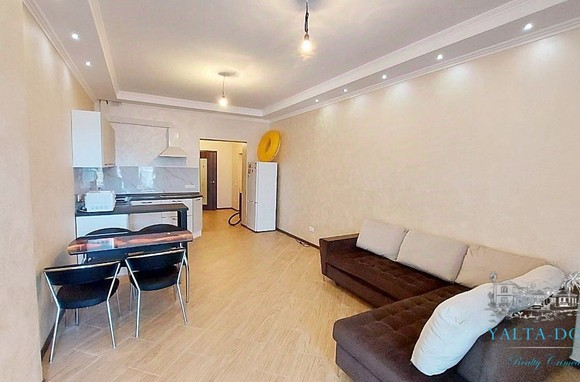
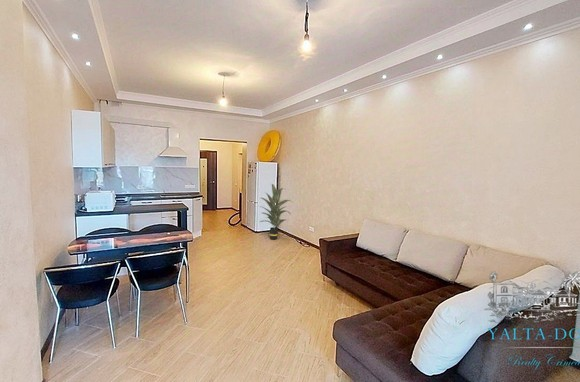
+ indoor plant (274, 211)
